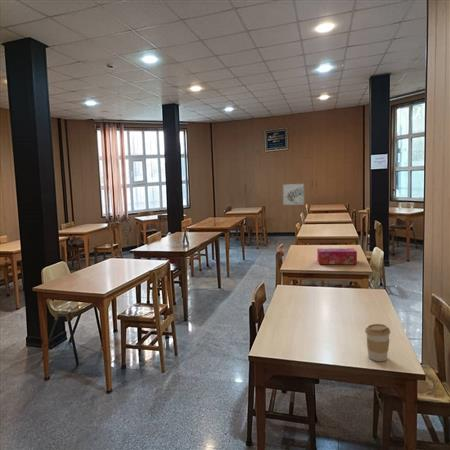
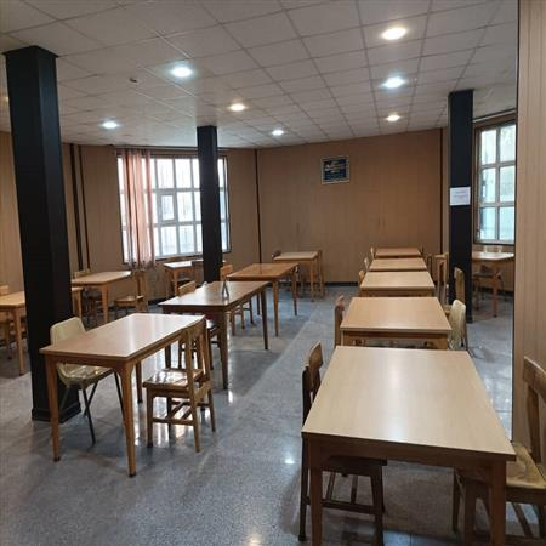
- wall art (293, 194)
- coffee cup (377, 341)
- tissue box (336, 256)
